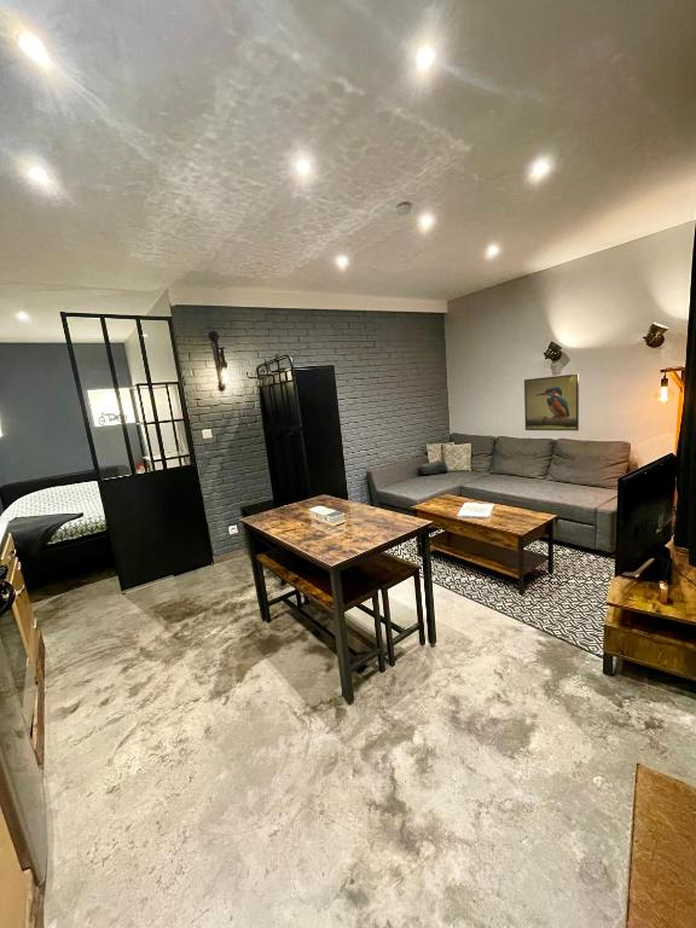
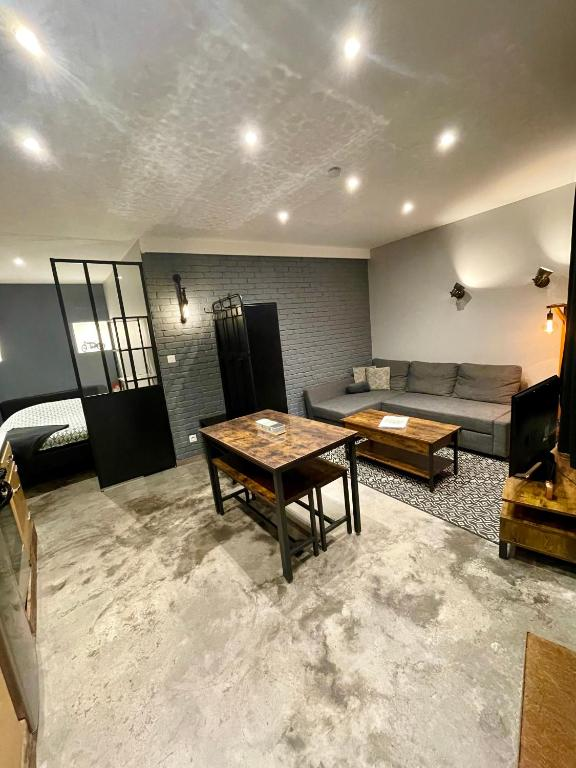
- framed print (550, 404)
